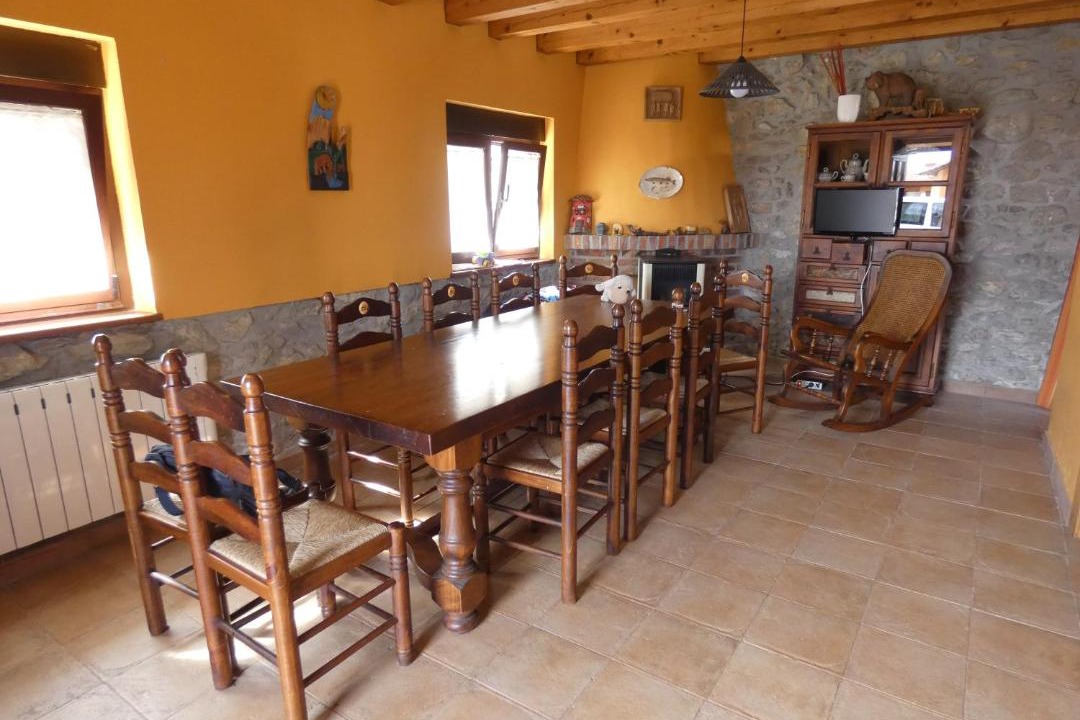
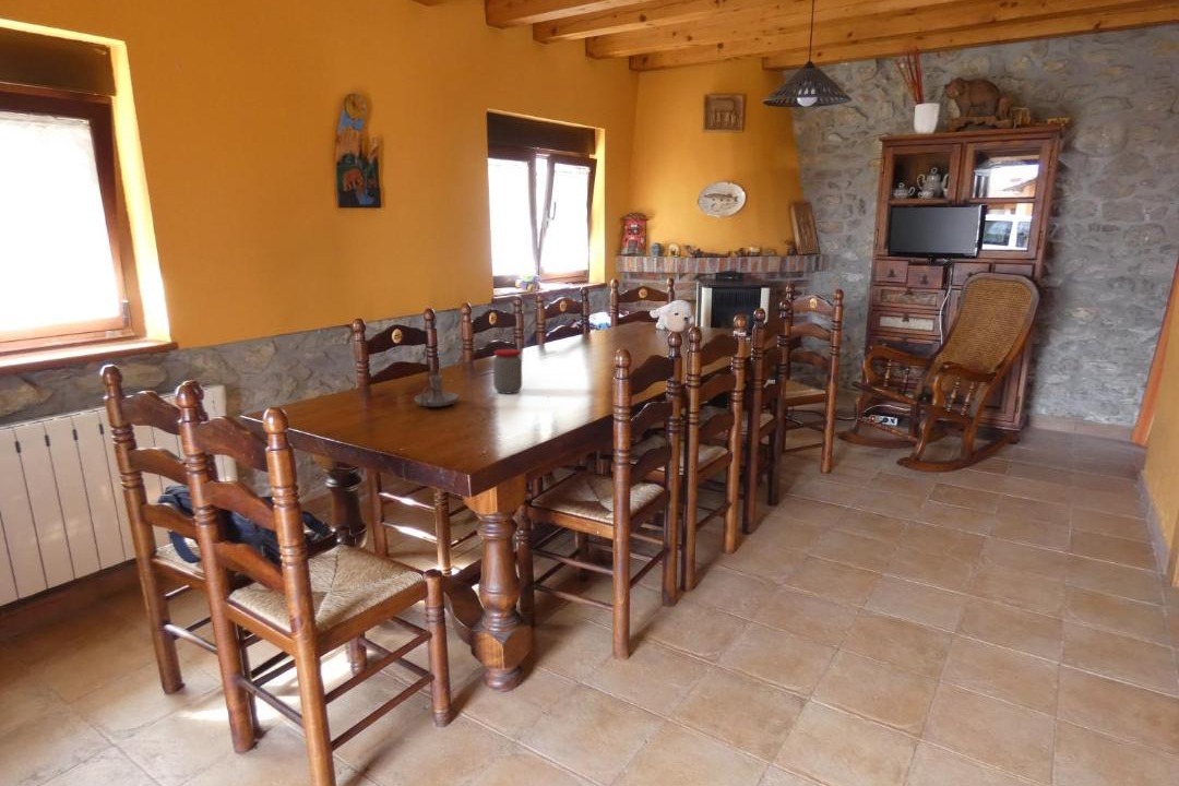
+ candle holder (433, 391)
+ jar (507, 370)
